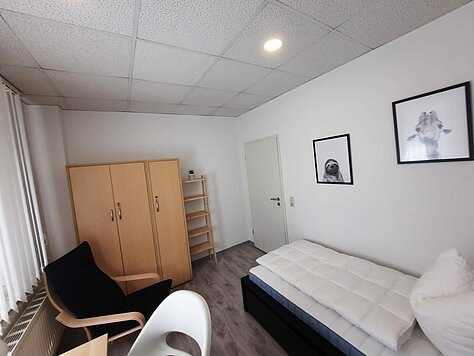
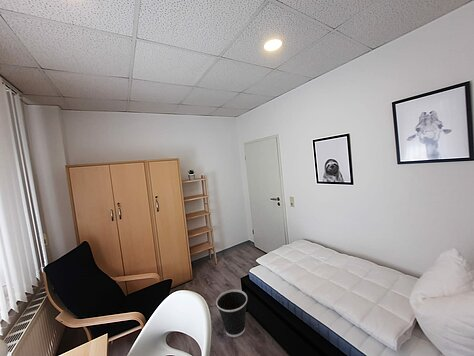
+ wastebasket (233, 313)
